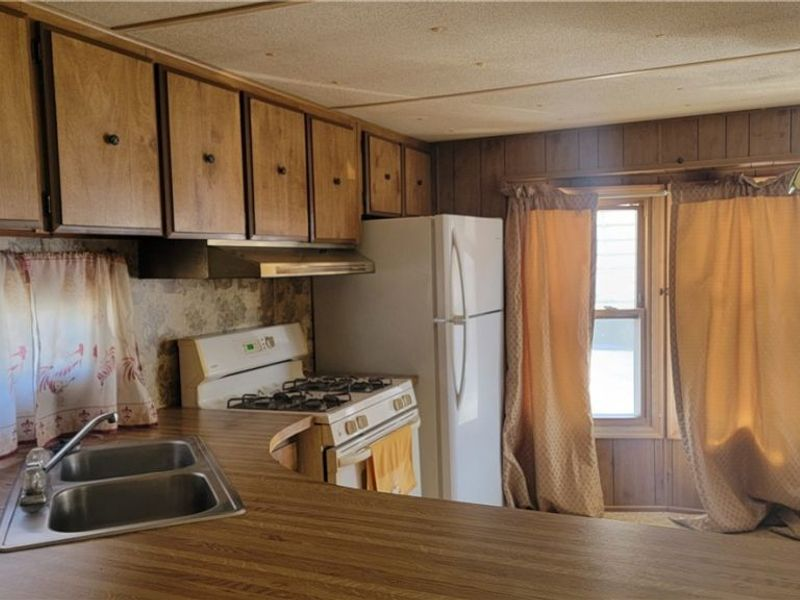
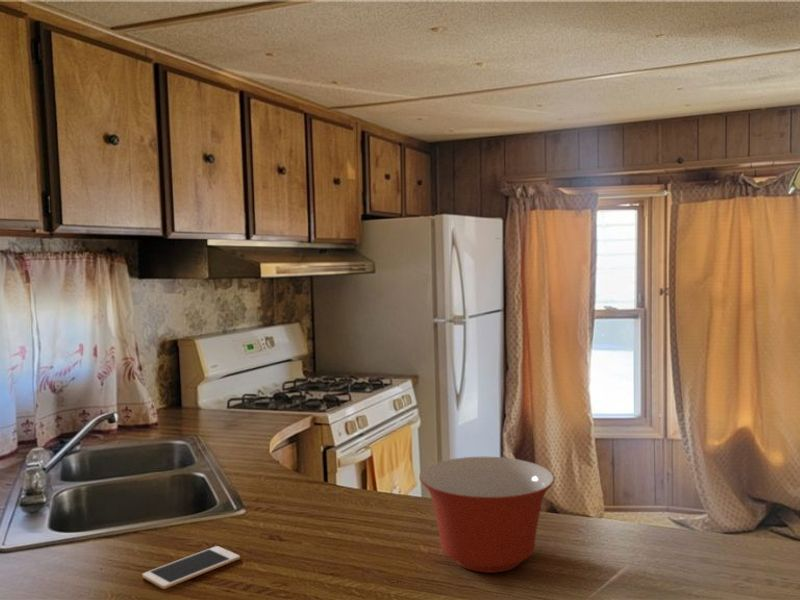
+ mixing bowl (486, 516)
+ cell phone (192, 566)
